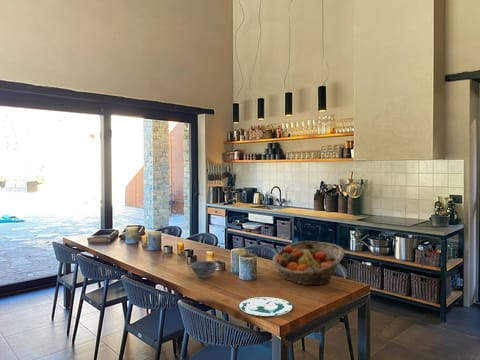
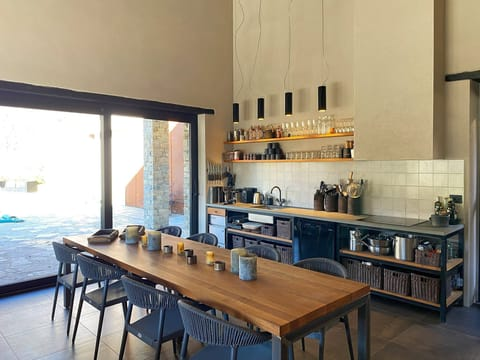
- plate (265, 303)
- bowl (204, 270)
- fruit basket (307, 261)
